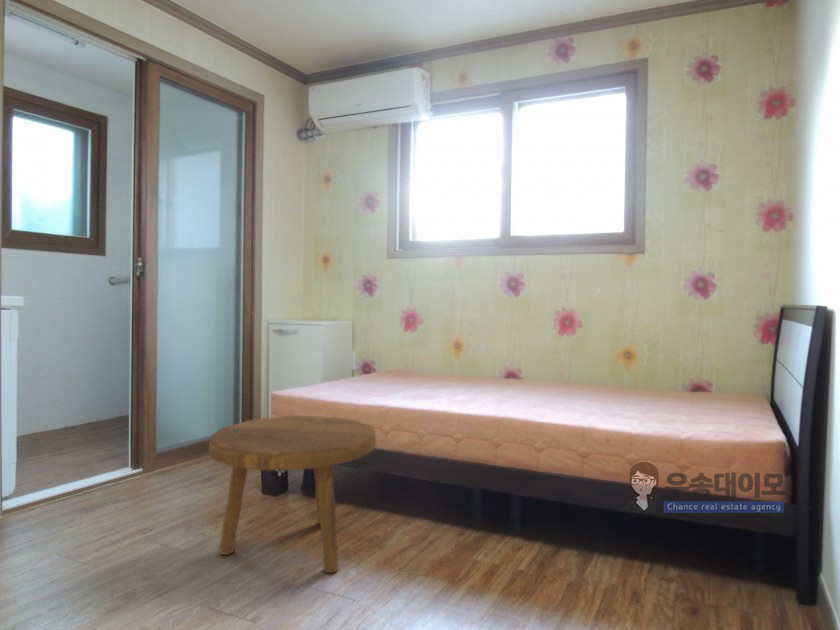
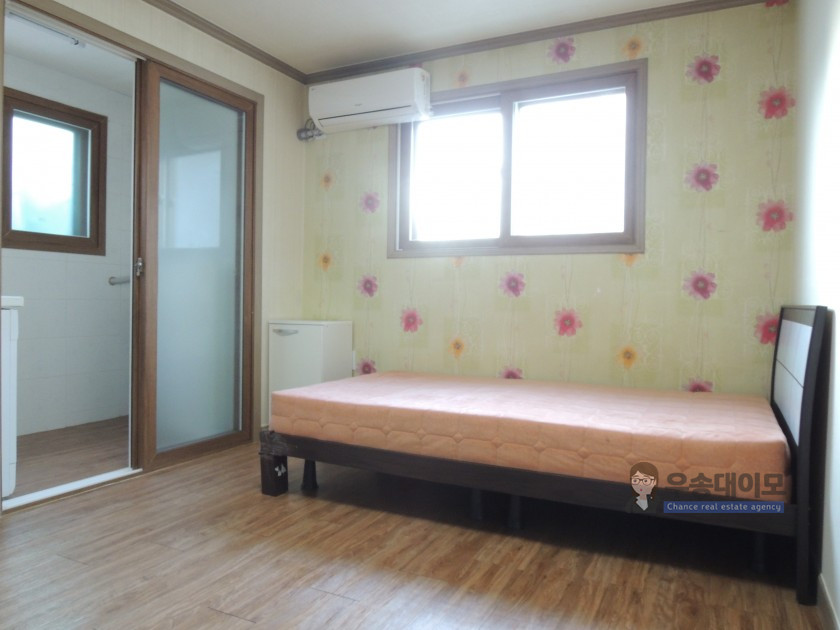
- footstool (294, 469)
